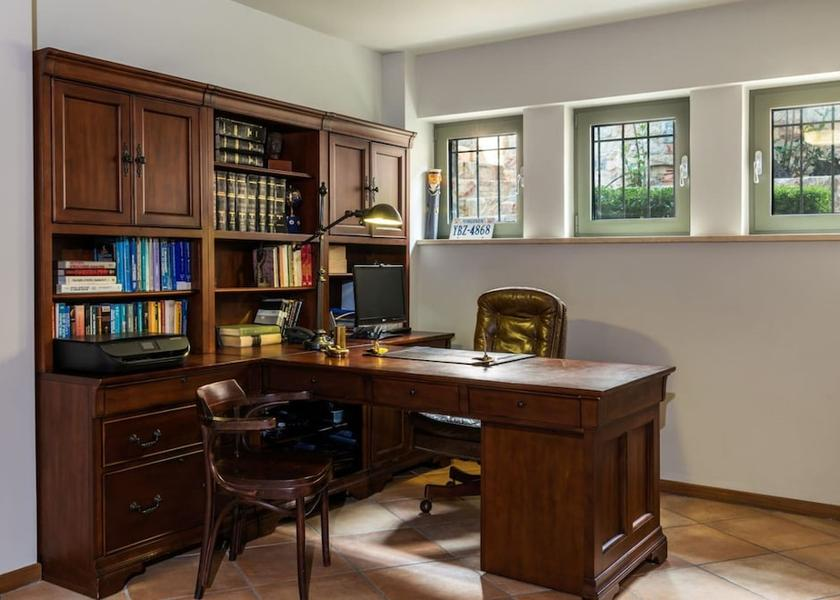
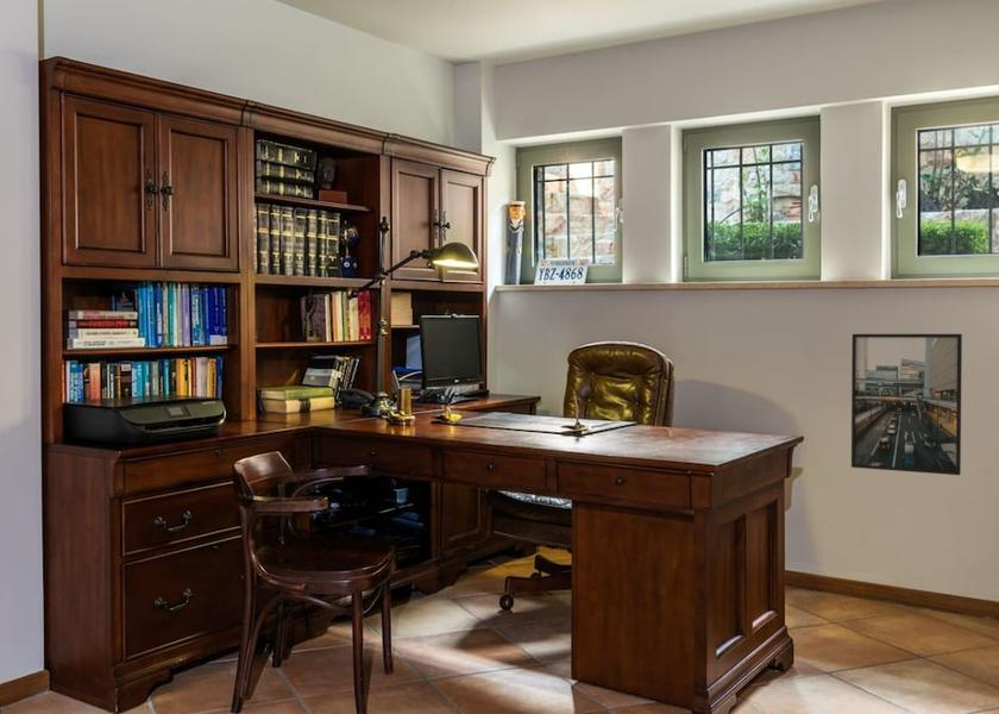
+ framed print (904, 402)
